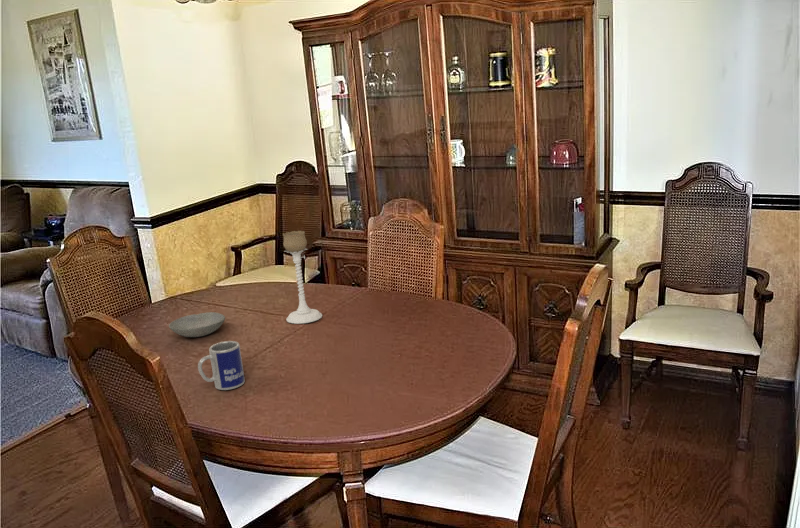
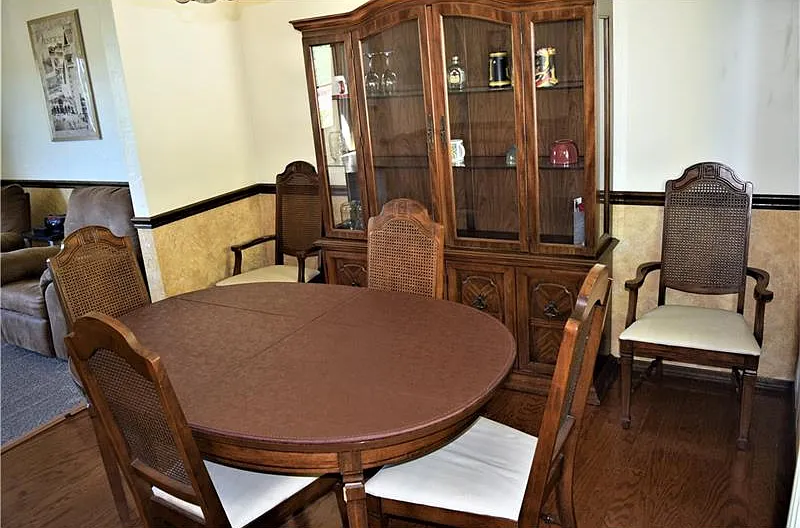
- mug (220, 367)
- bowl (198, 326)
- candle holder (299, 275)
